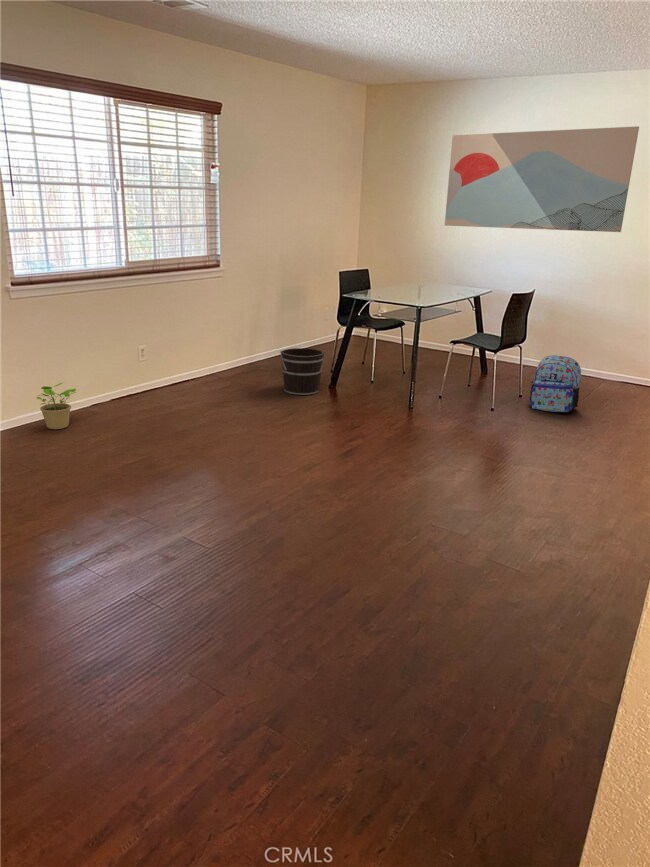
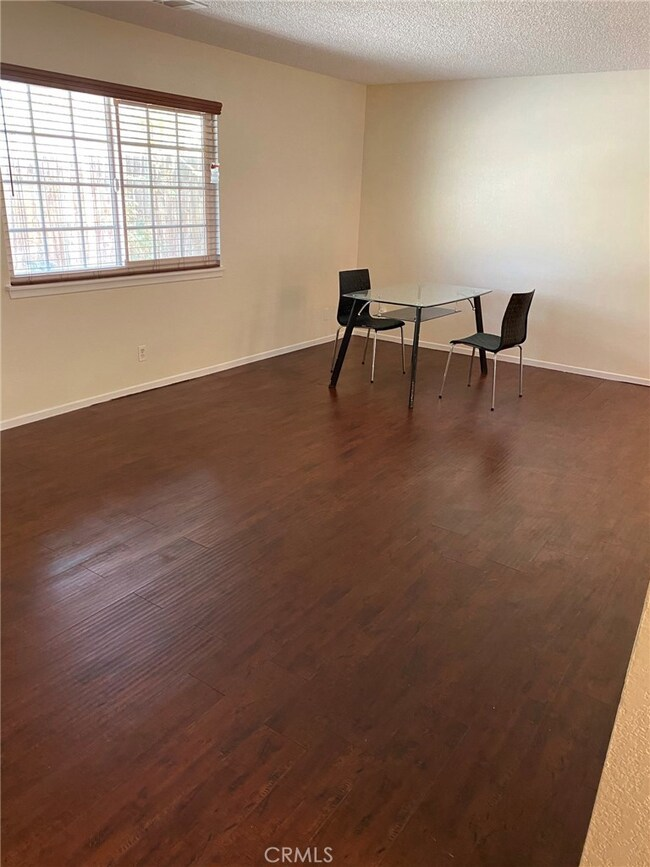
- backpack (555, 383)
- wall art (532, 181)
- bucket (301, 370)
- potted plant (52, 404)
